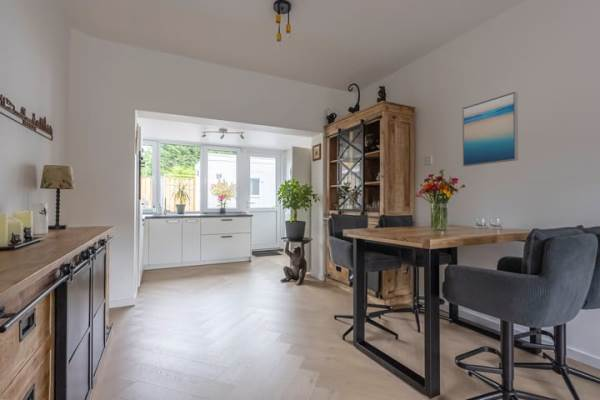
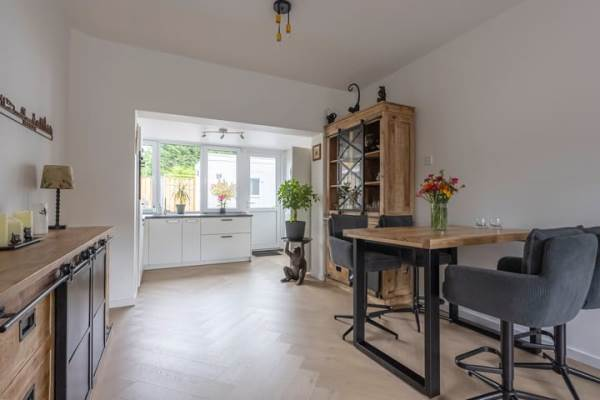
- wall art (488, 132)
